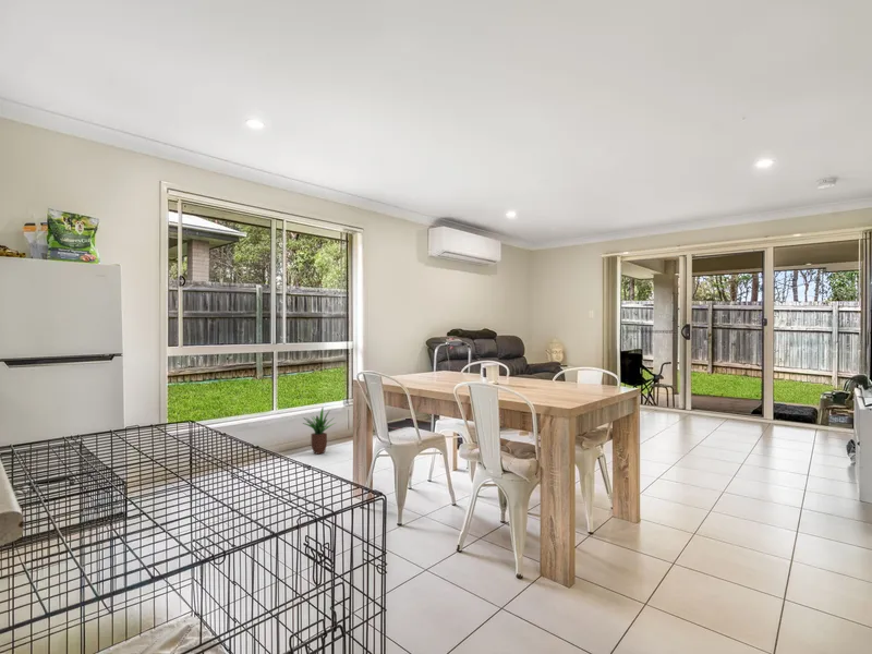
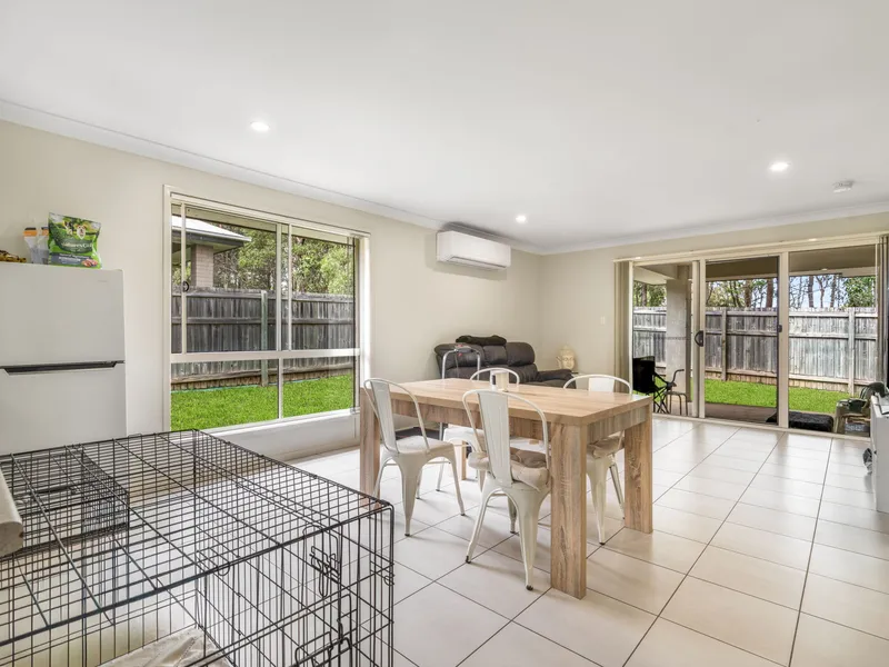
- potted plant (319, 429)
